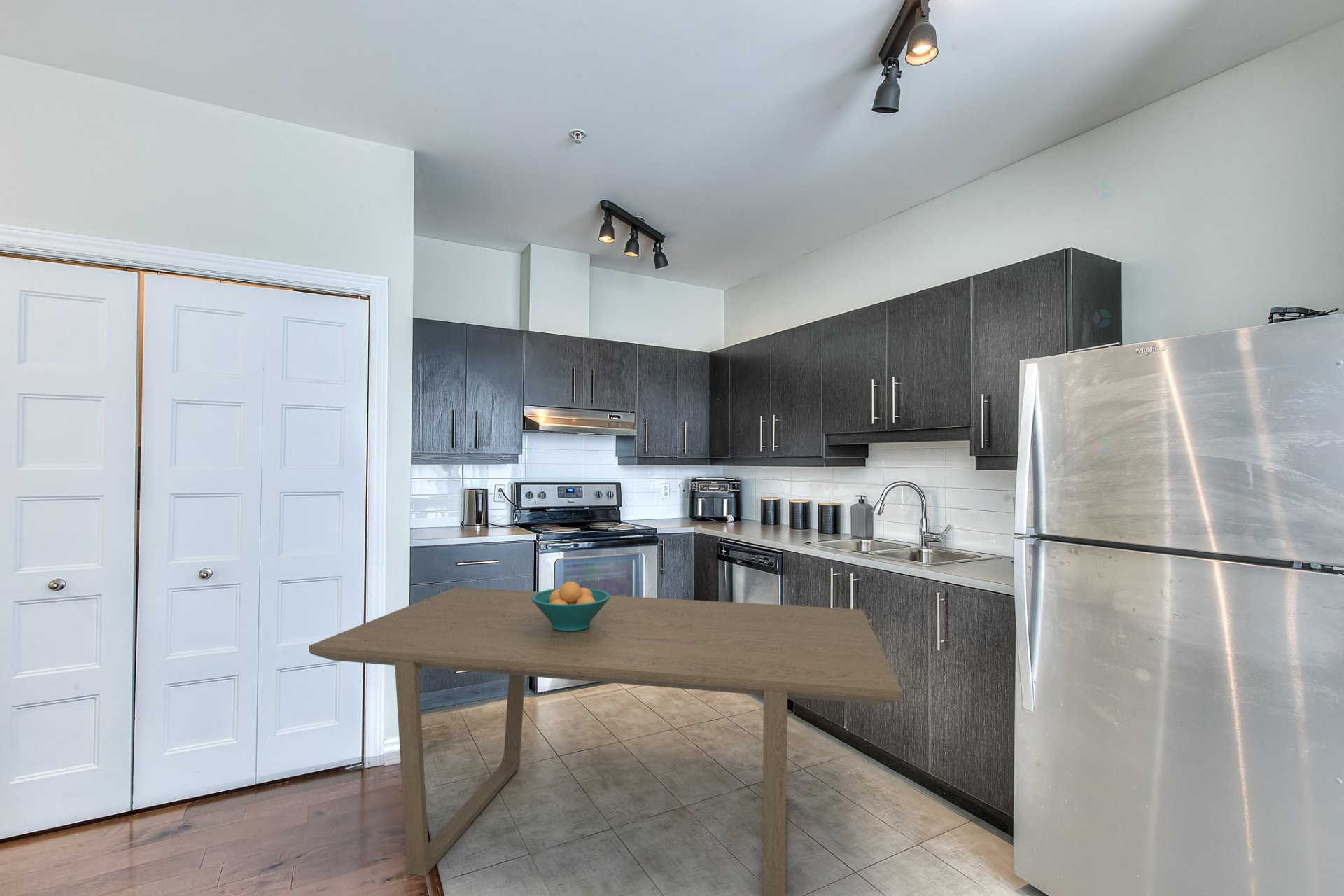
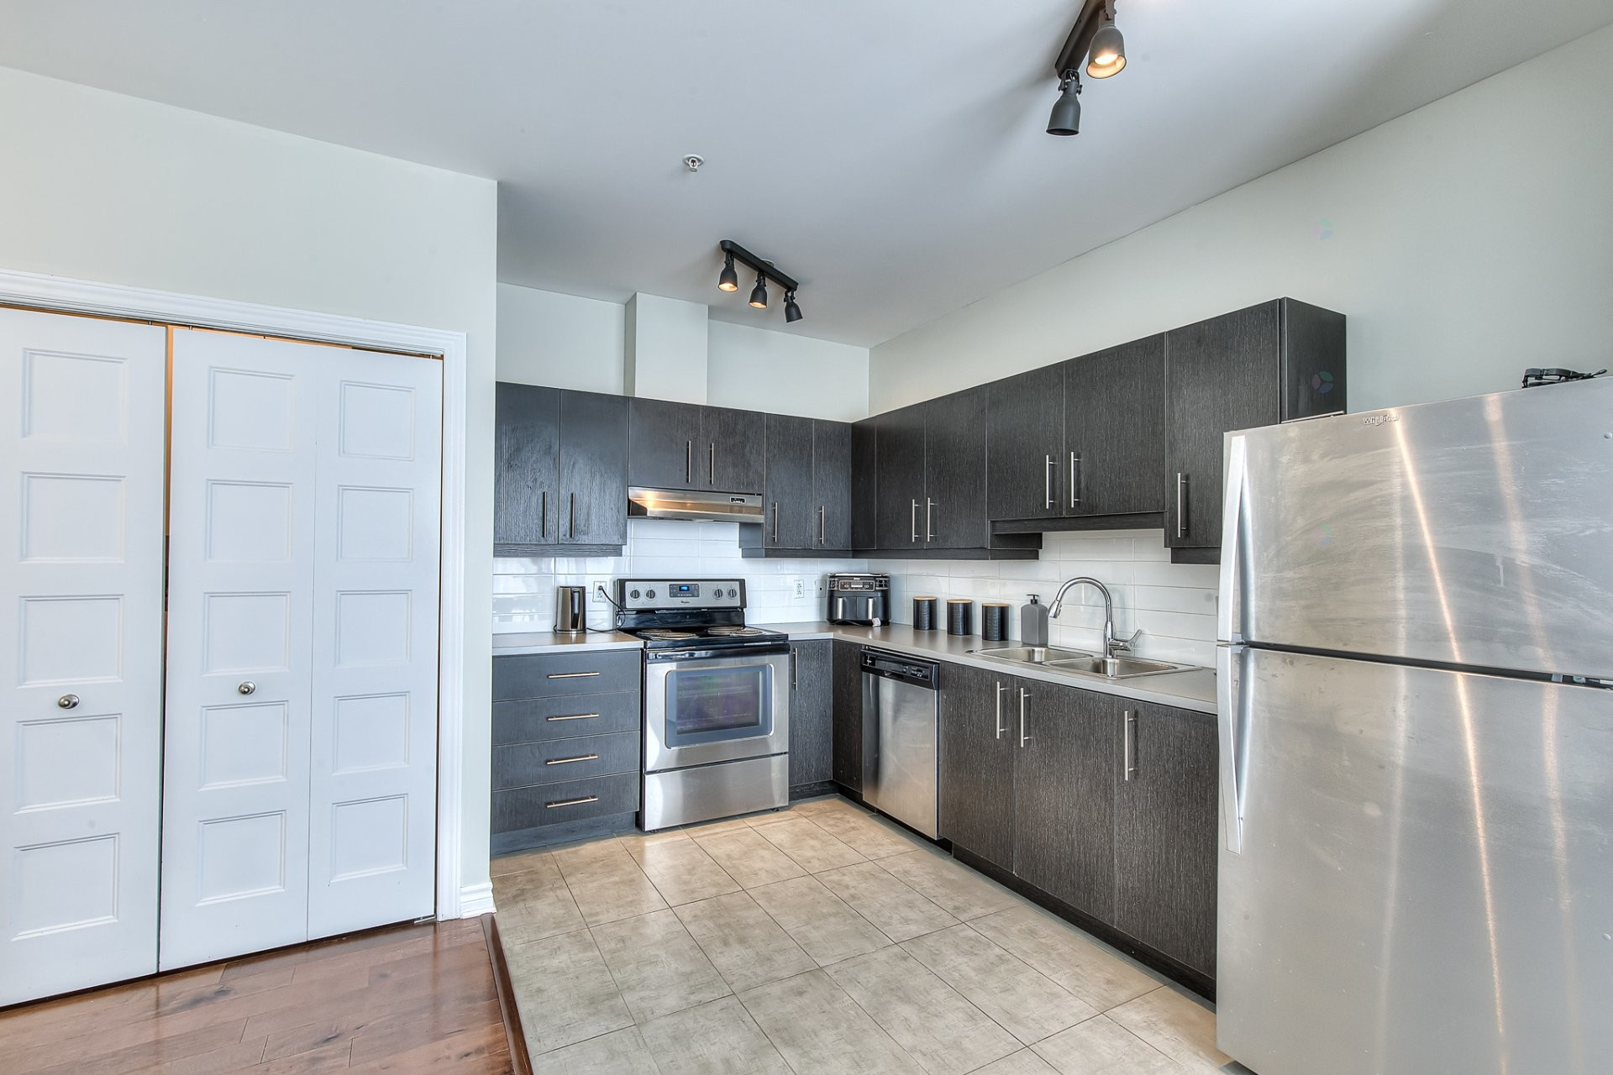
- fruit bowl (570, 603)
- dining table (620, 683)
